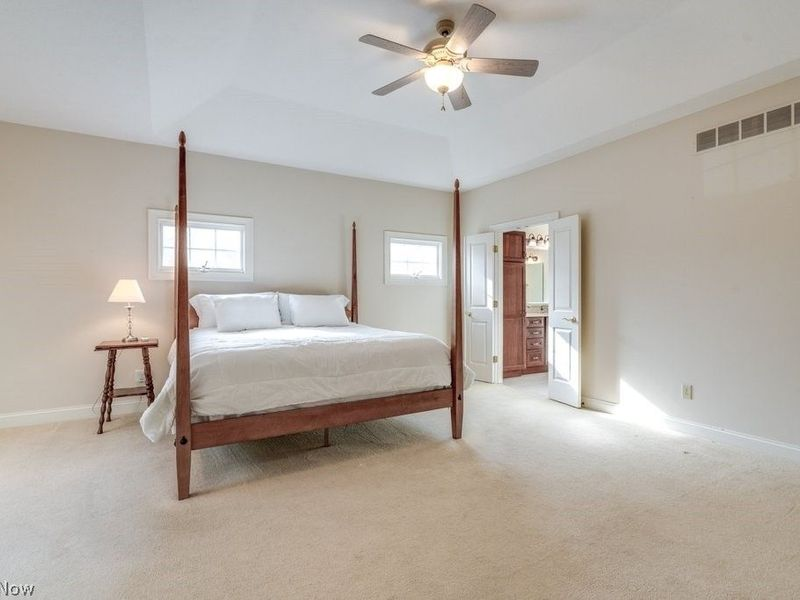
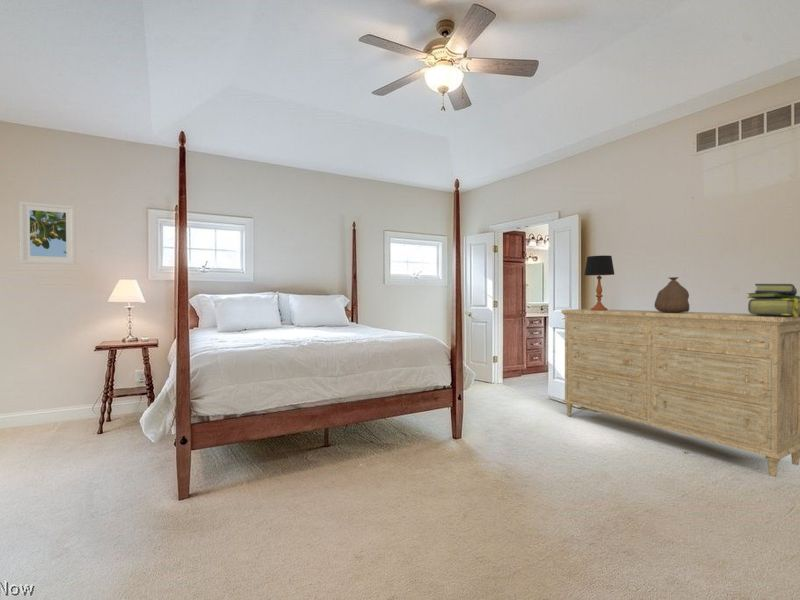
+ dresser (663, 374)
+ stack of books (774, 299)
+ bag (673, 294)
+ table lamp (599, 283)
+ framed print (48, 234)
